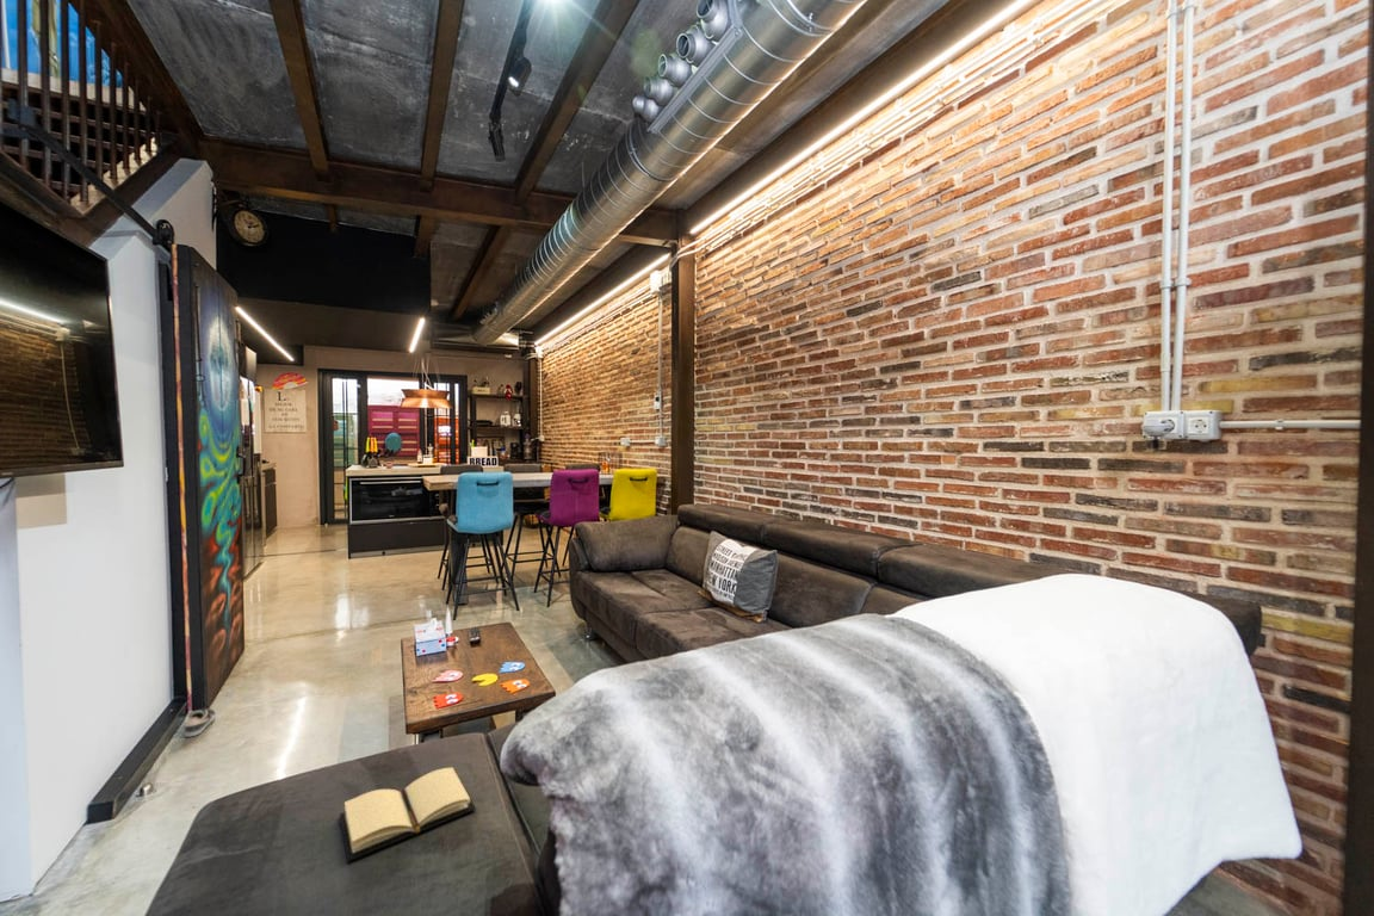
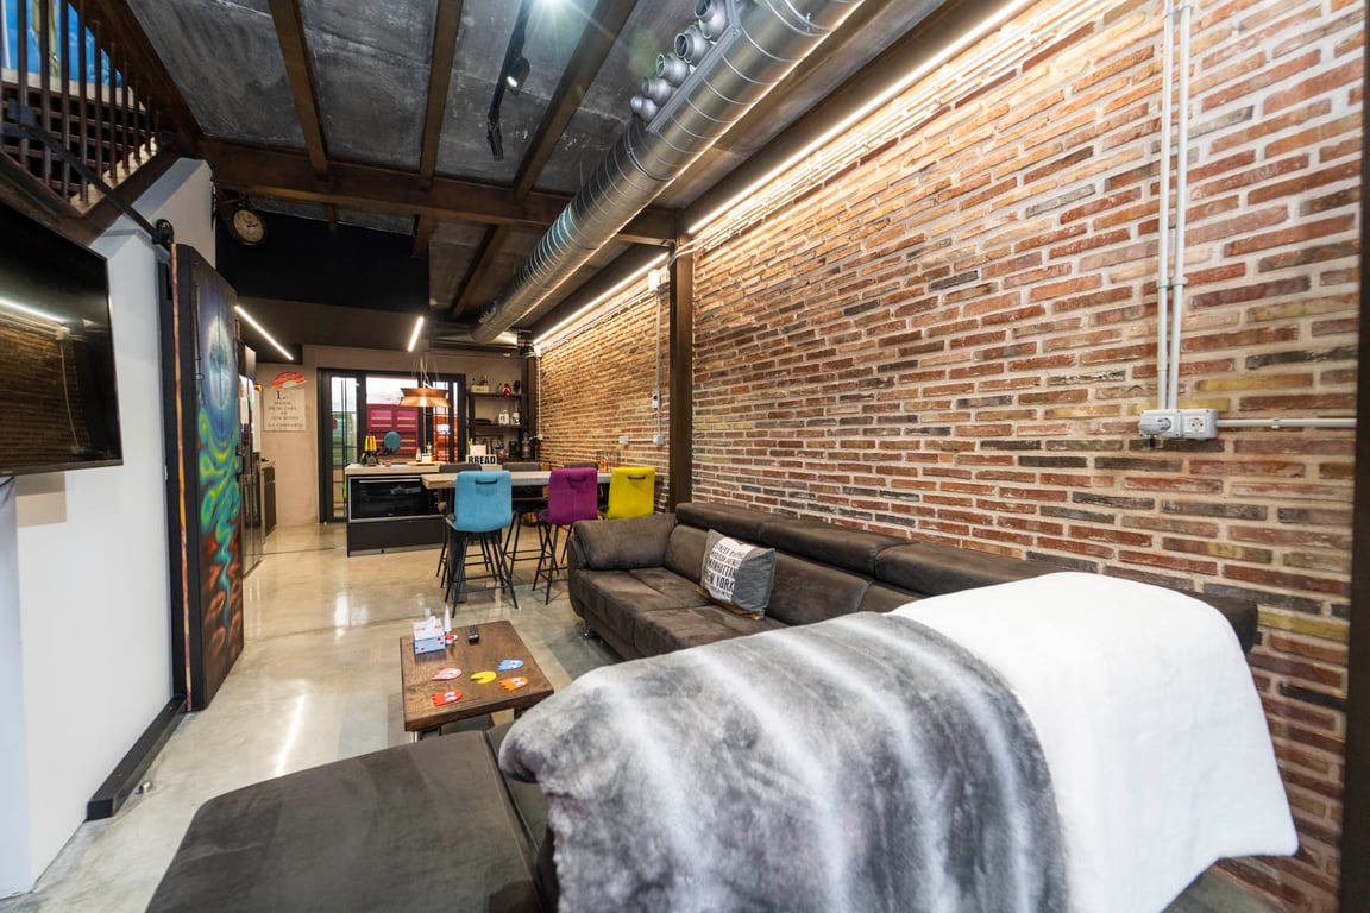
- book (408, 806)
- sneaker (200, 716)
